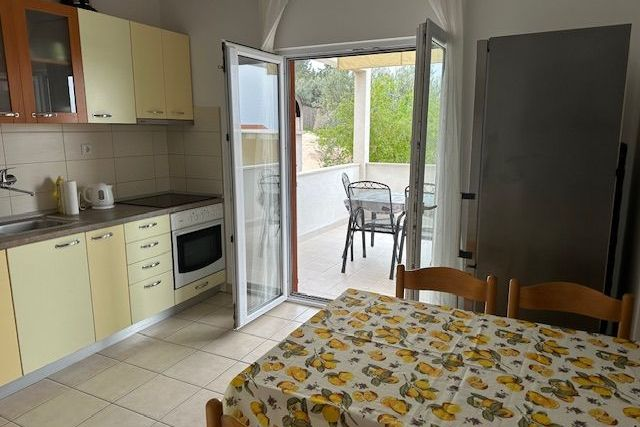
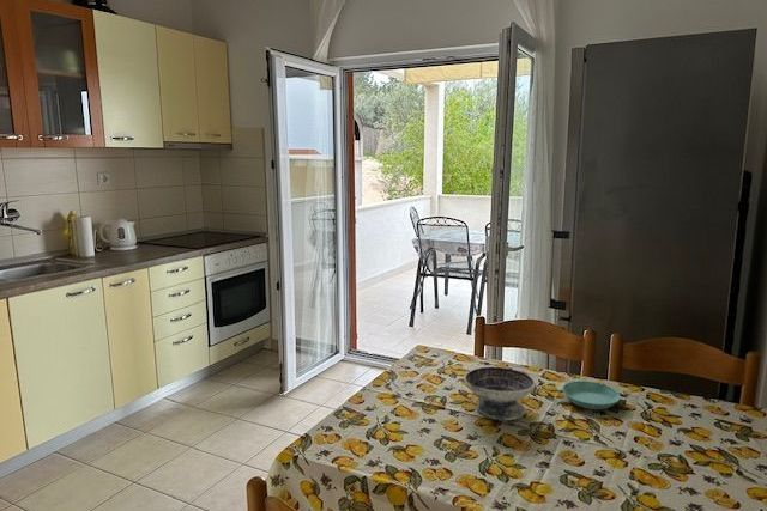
+ saucer (590, 396)
+ bowl (499, 393)
